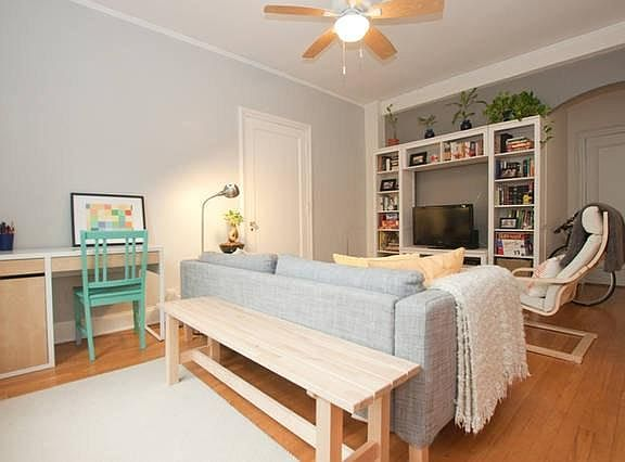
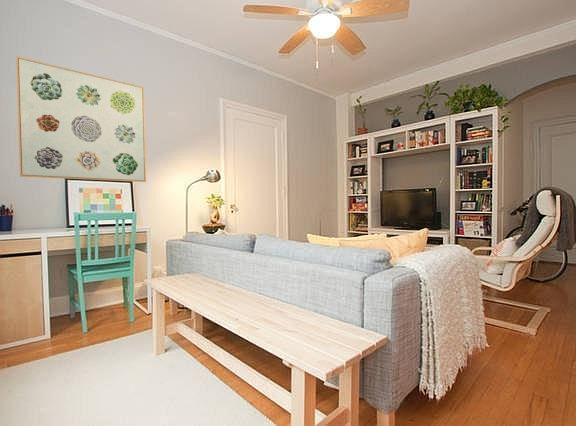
+ wall art (88, 126)
